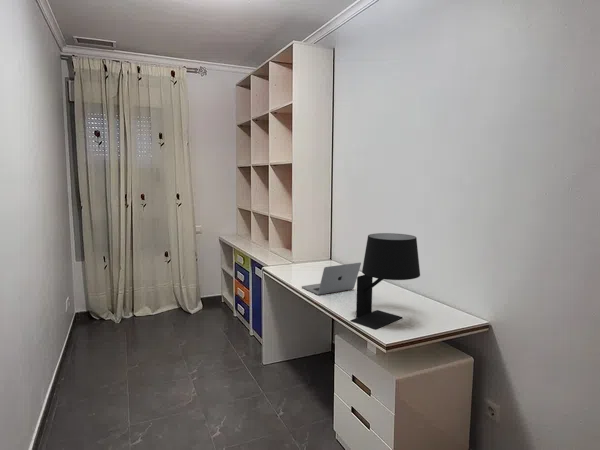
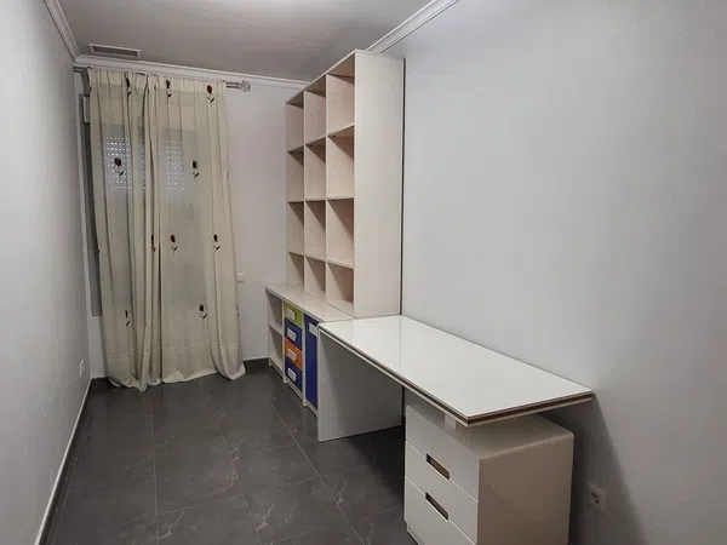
- table lamp (387, 279)
- laptop (330, 275)
